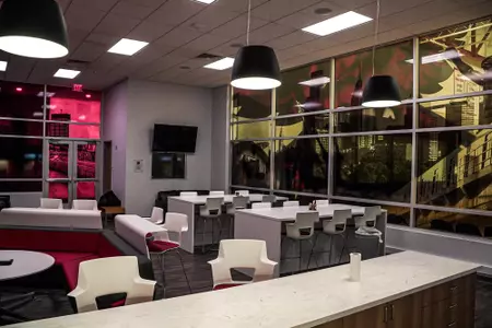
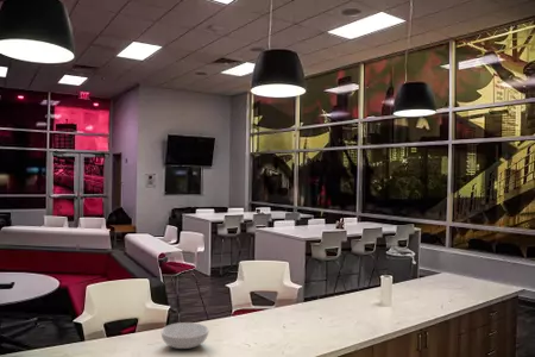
+ serving bowl (184, 337)
